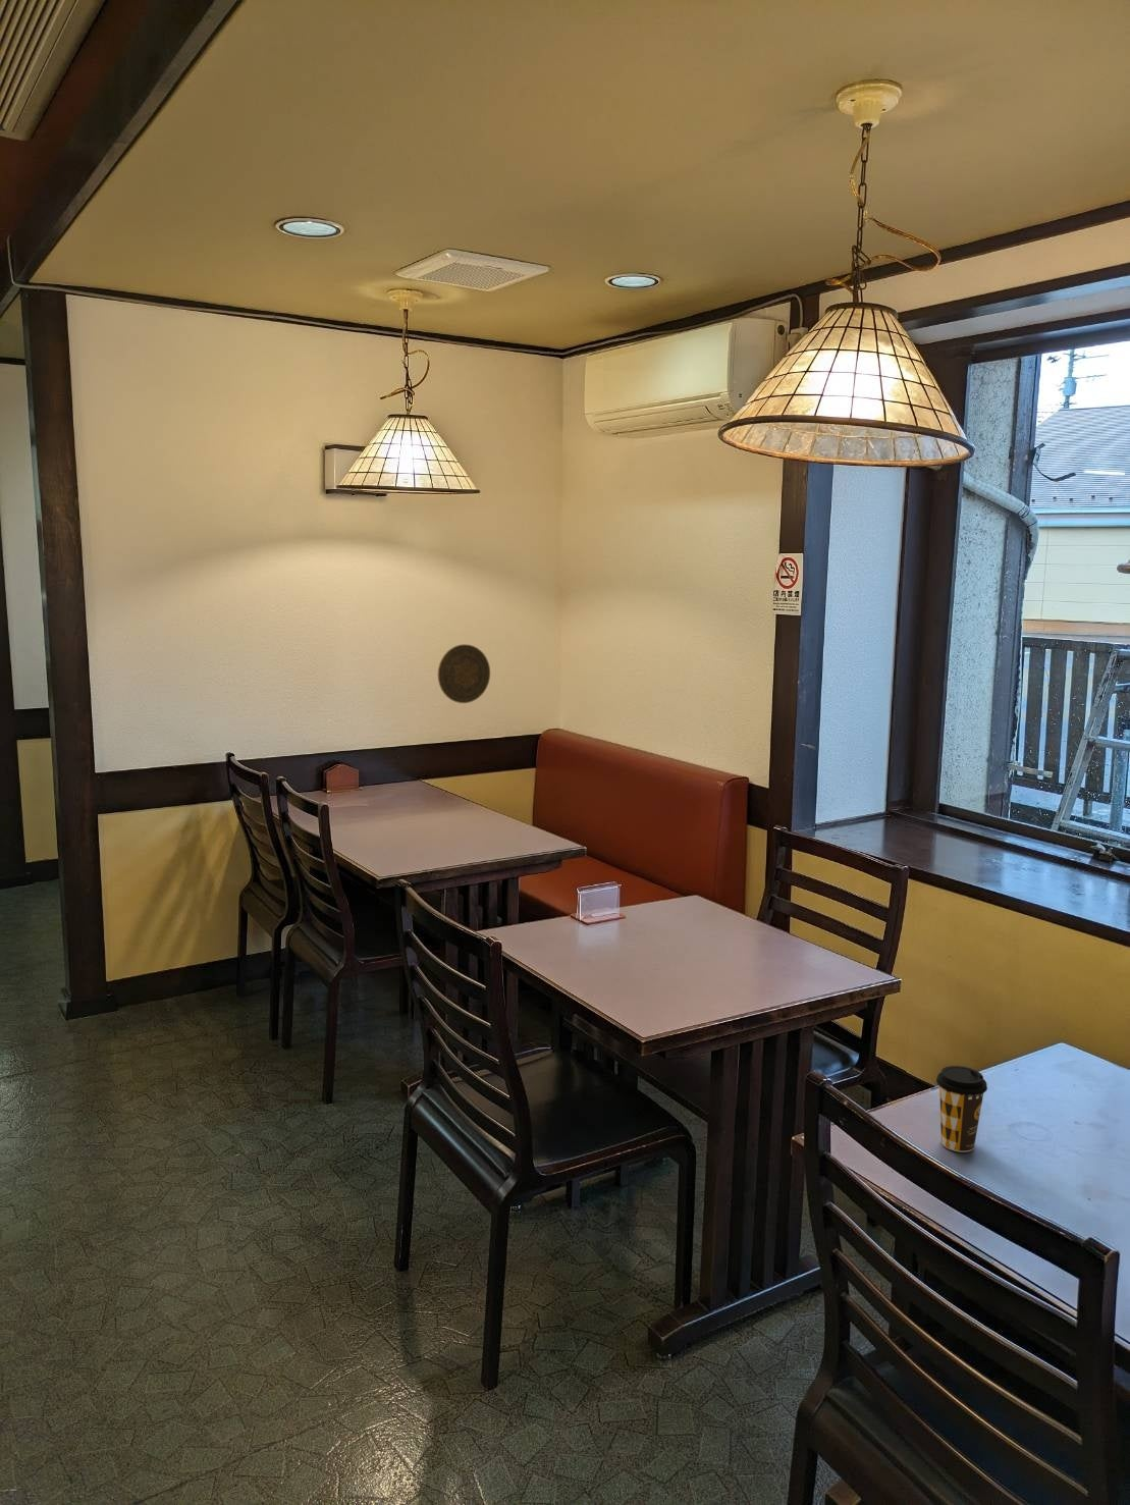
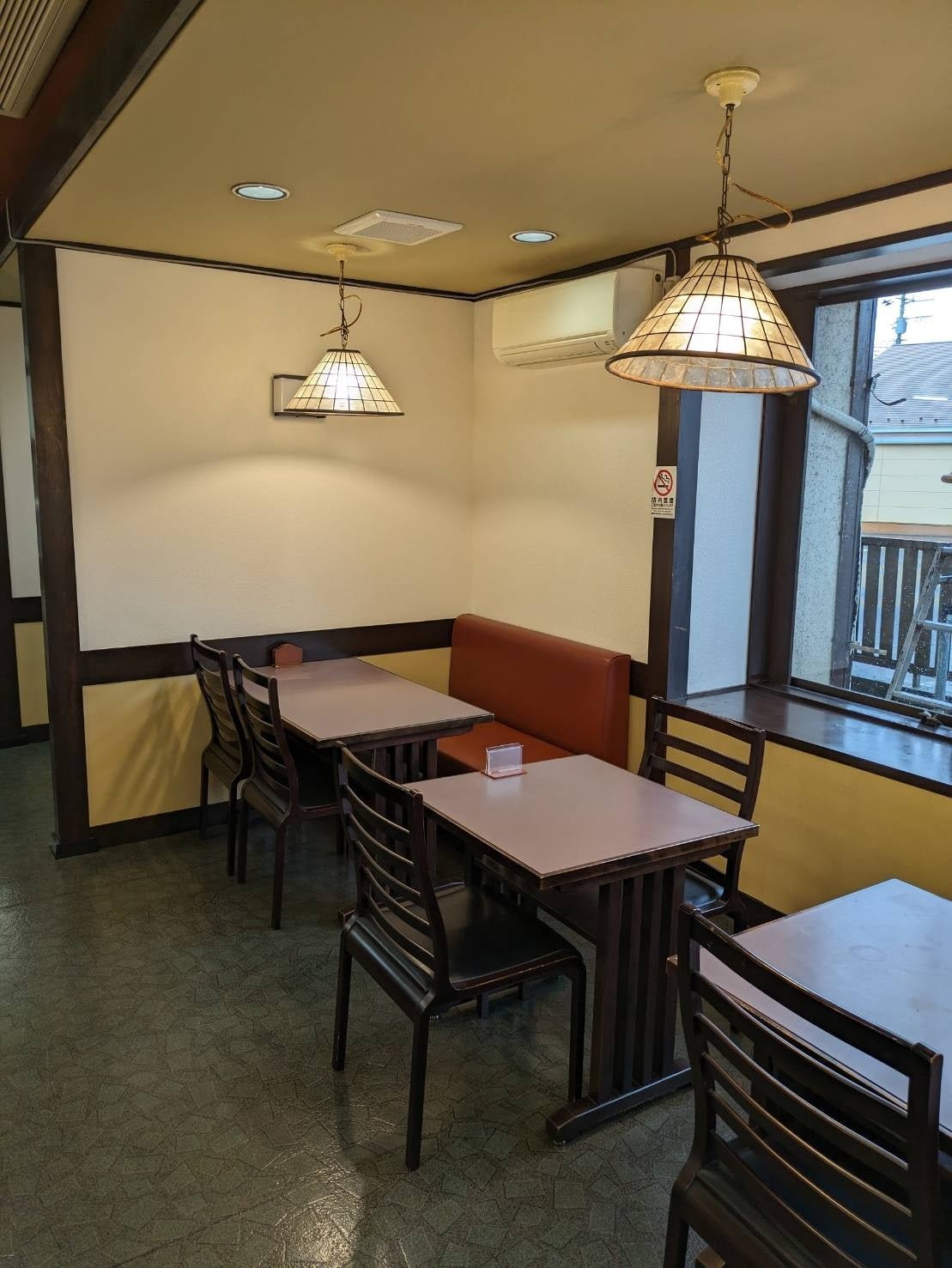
- decorative plate (464, 673)
- coffee cup (959, 1109)
